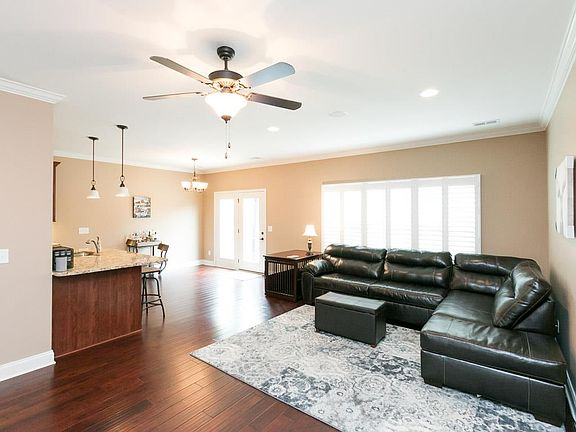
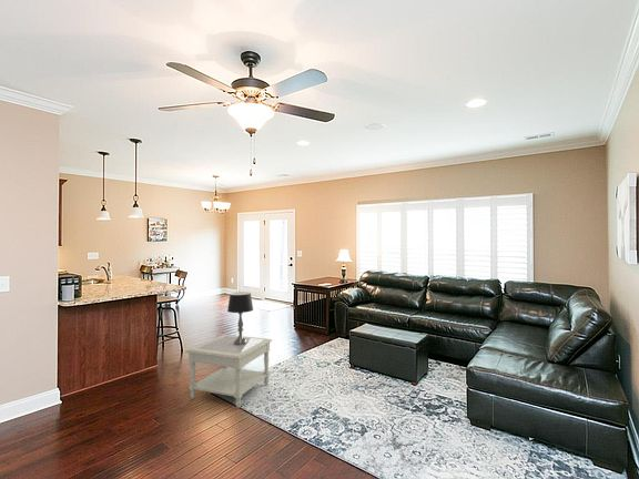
+ side table (231, 367)
+ table lamp (240, 317)
